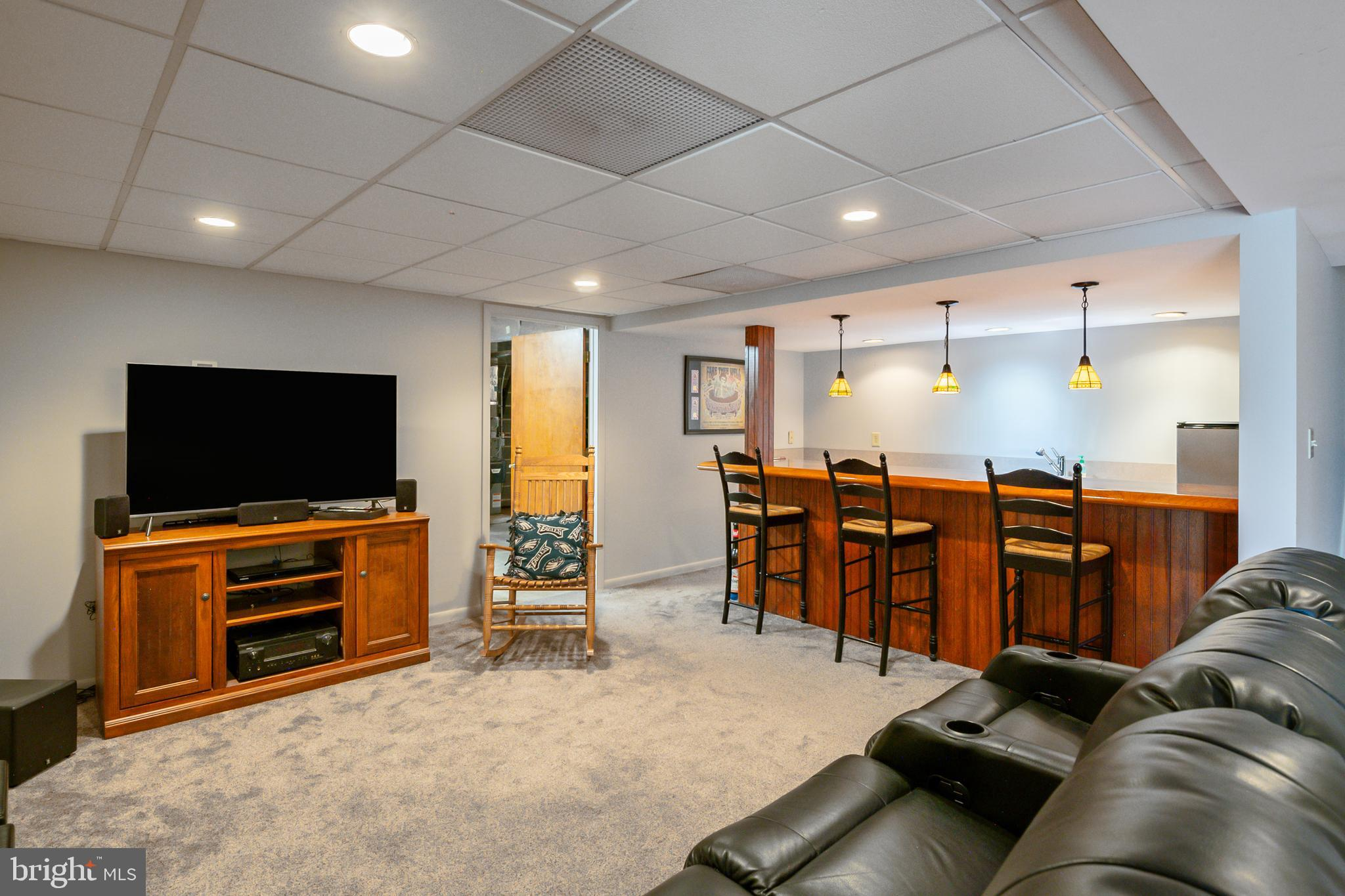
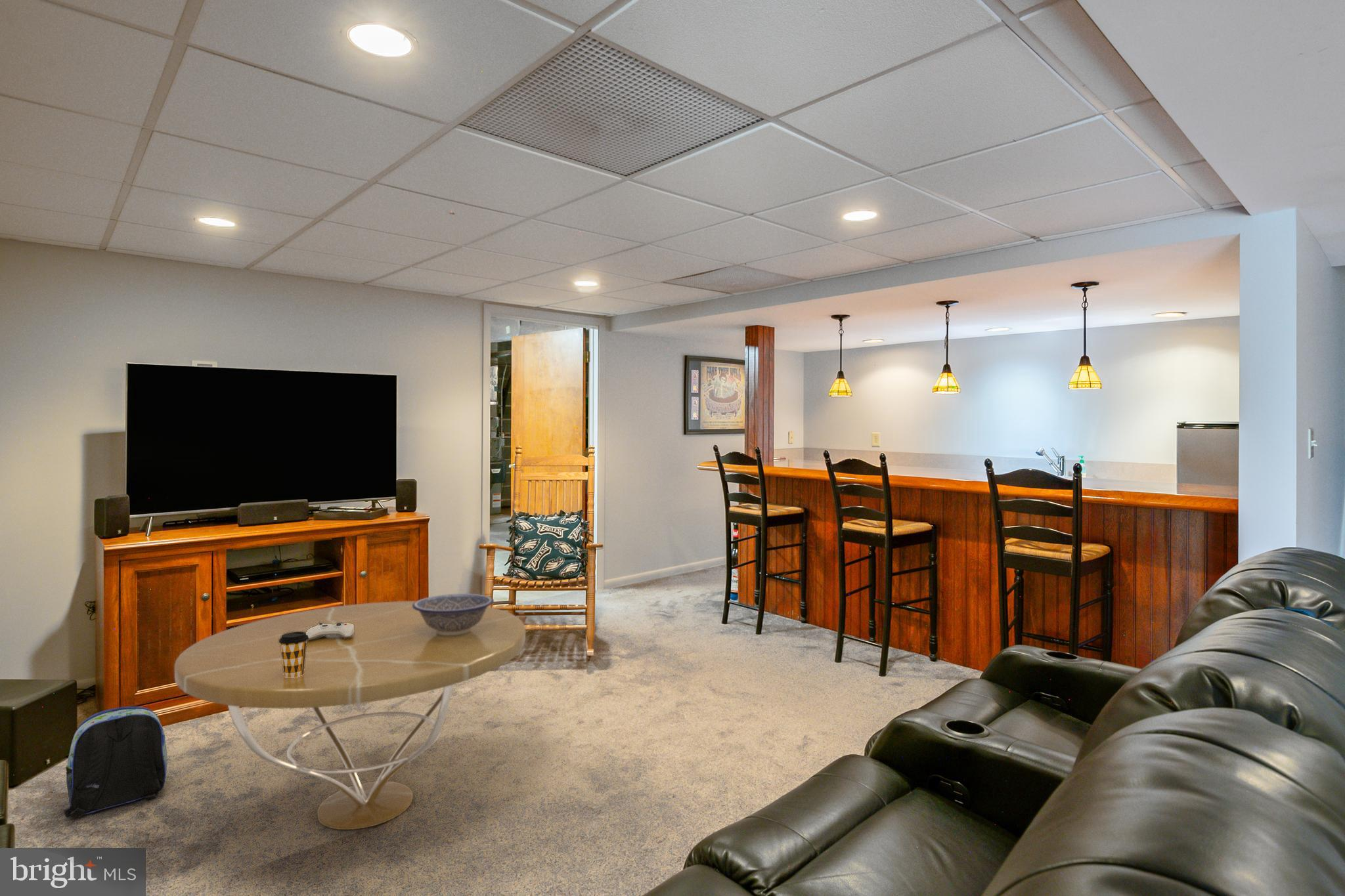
+ decorative bowl (454, 616)
+ coffee table (366, 717)
+ coffee cup (294, 654)
+ backpack (118, 753)
+ game controller (332, 629)
